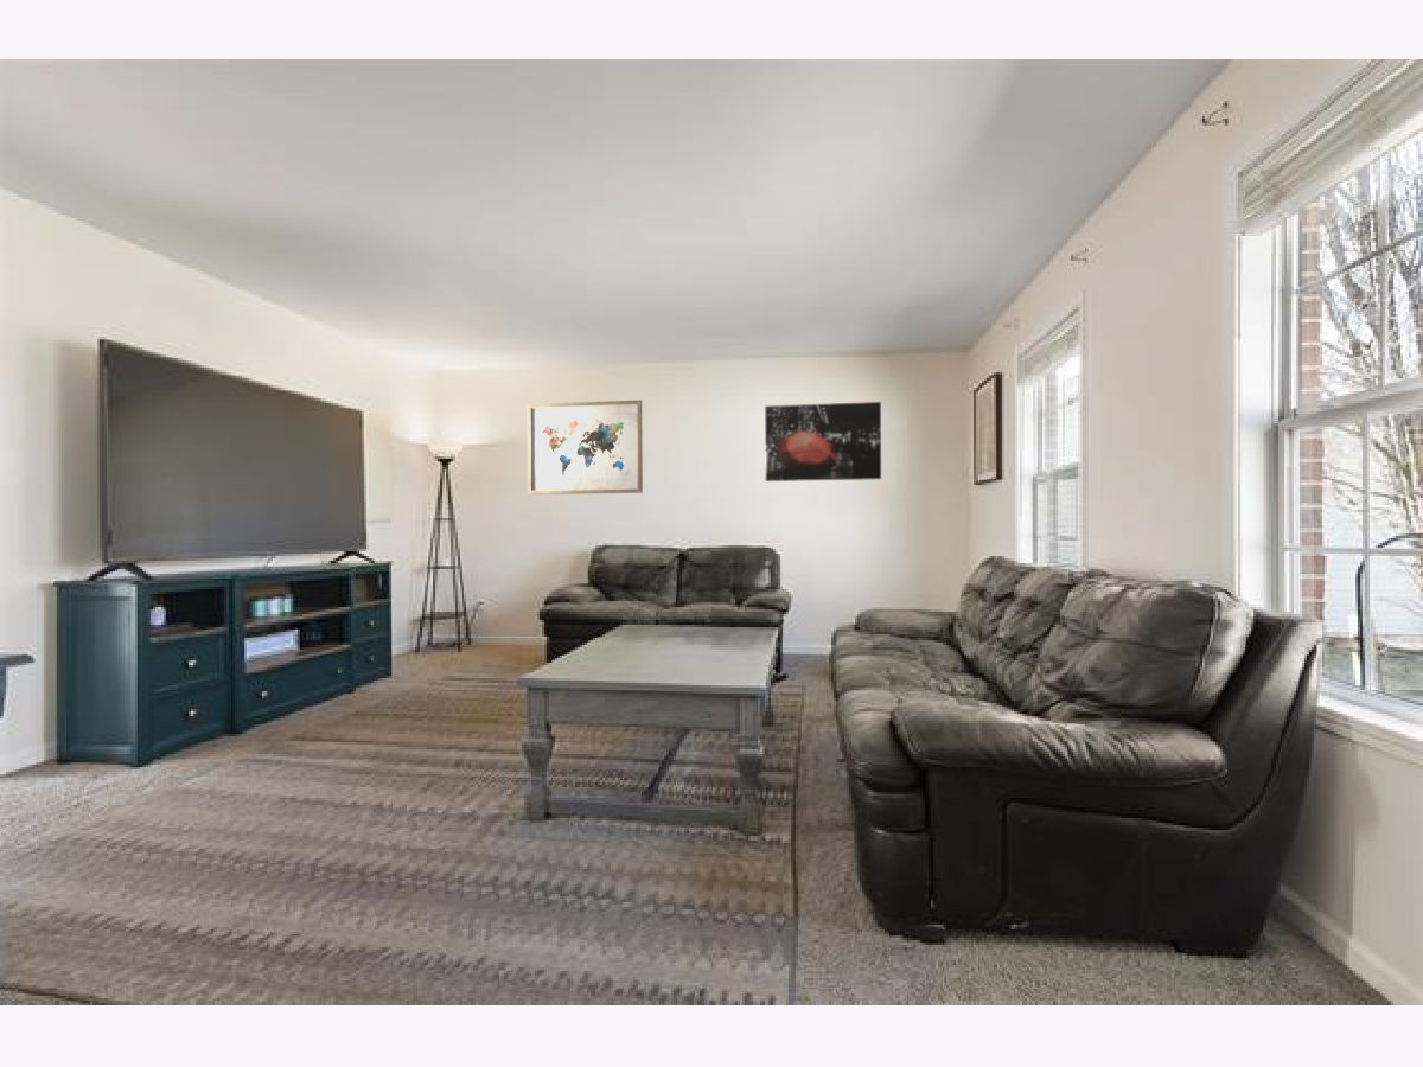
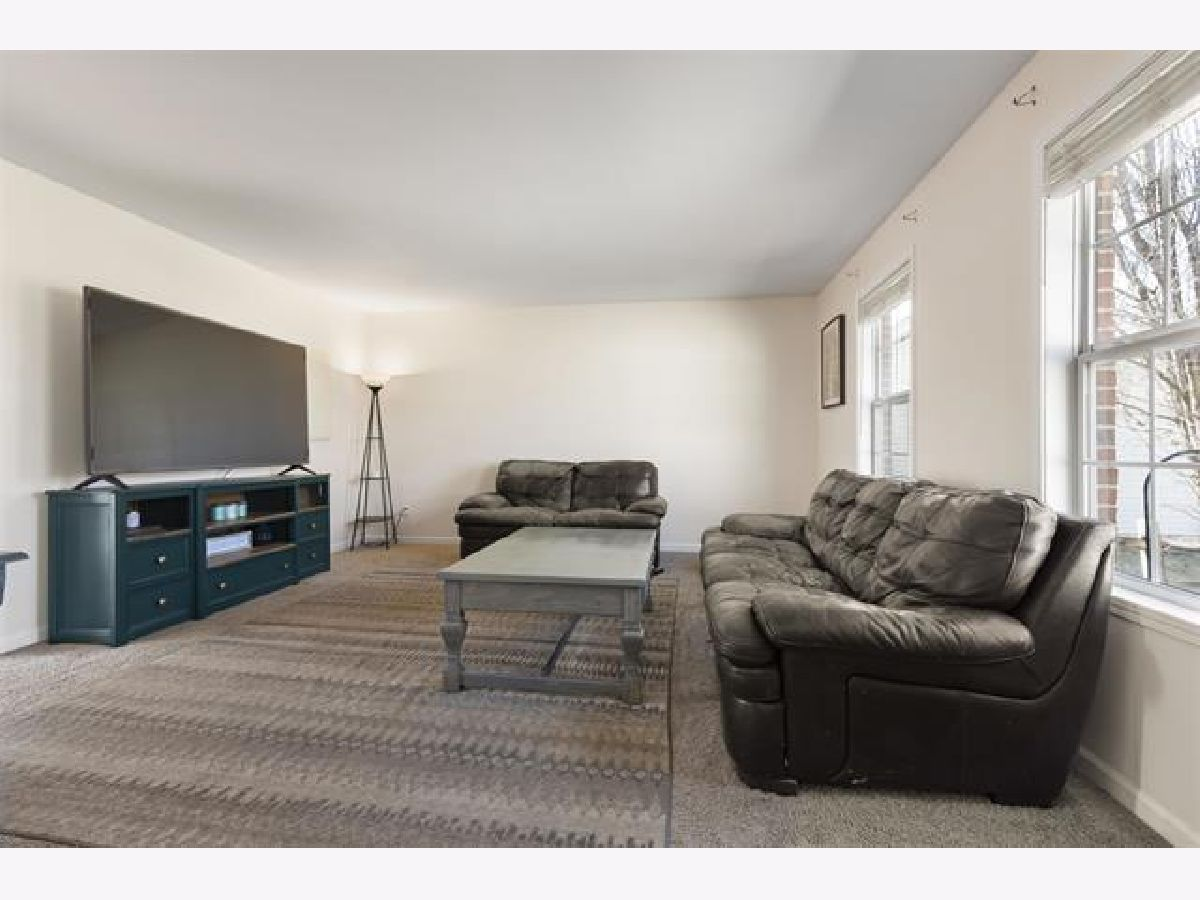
- wall art (822, 442)
- wall art (583, 447)
